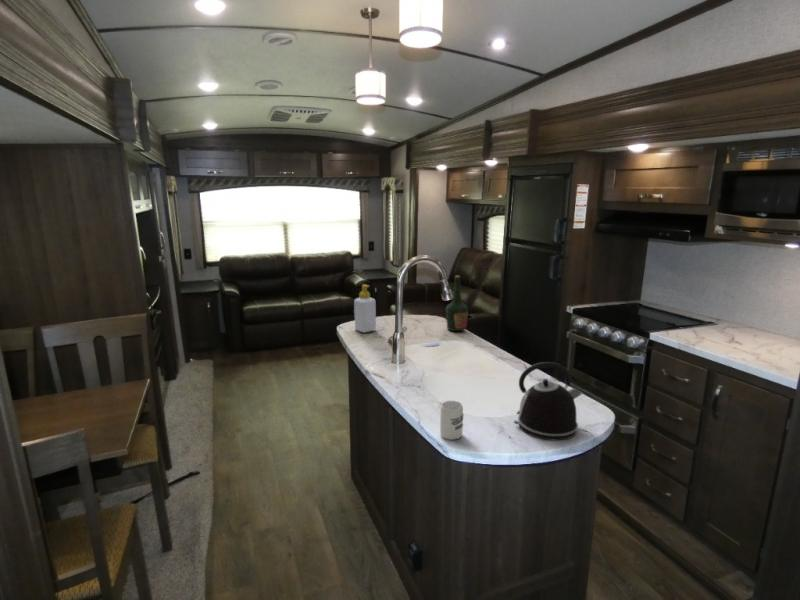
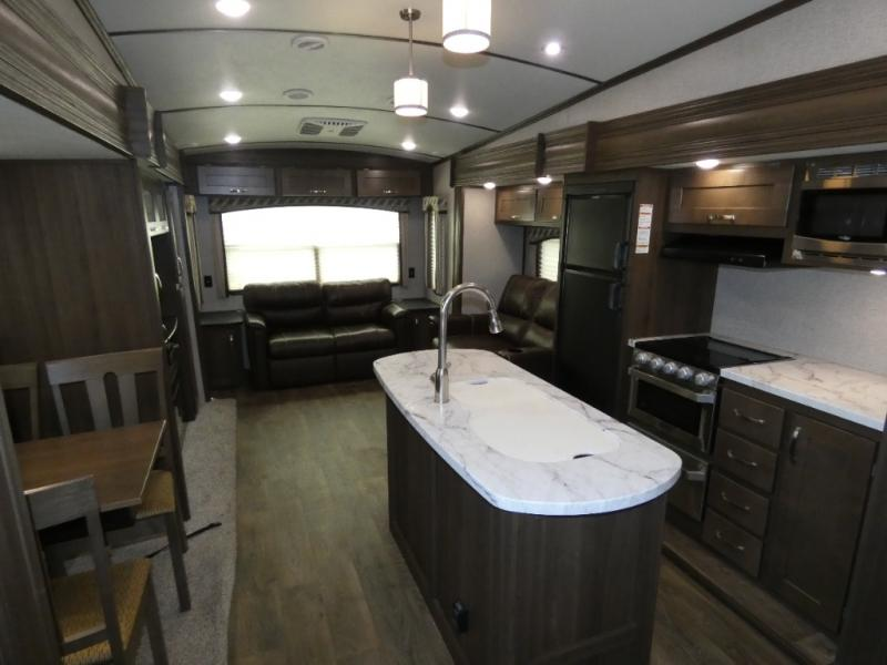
- soap bottle (364, 307)
- cup (451, 420)
- kettle (548, 395)
- bottle (456, 302)
